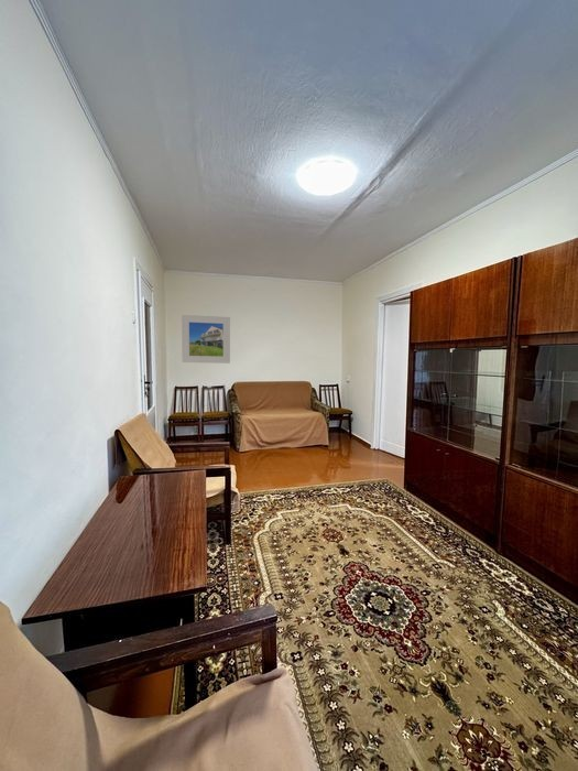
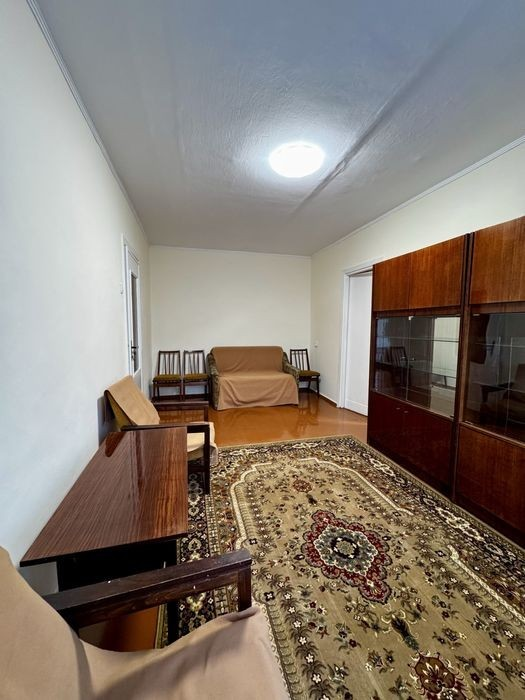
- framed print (206, 339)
